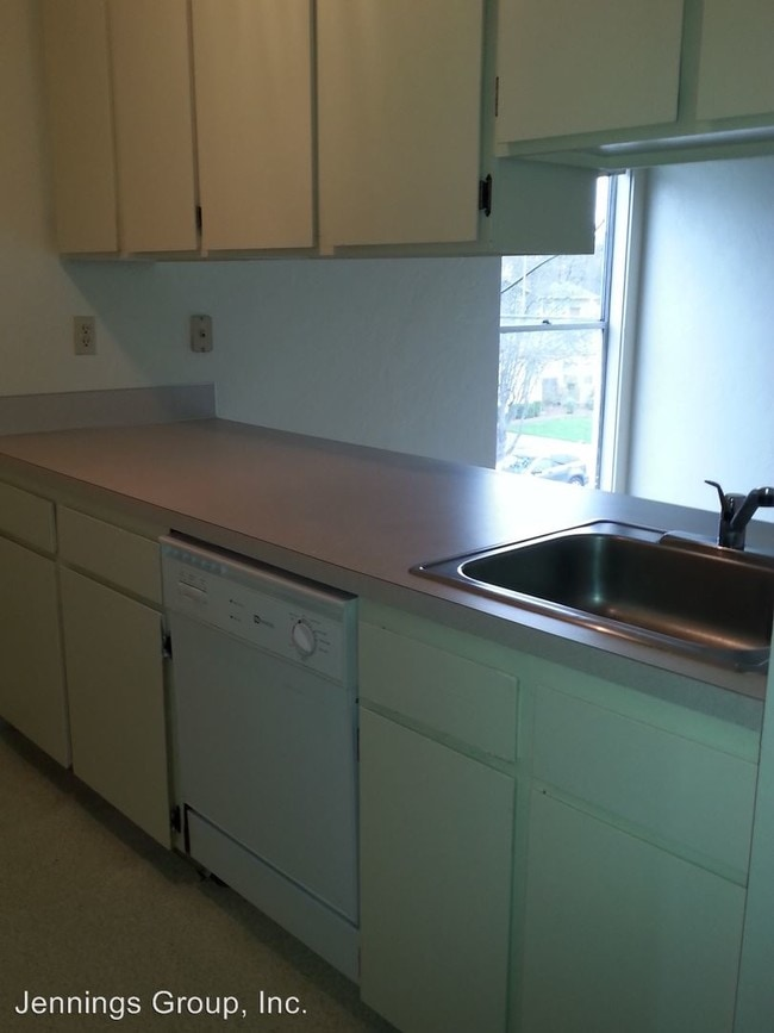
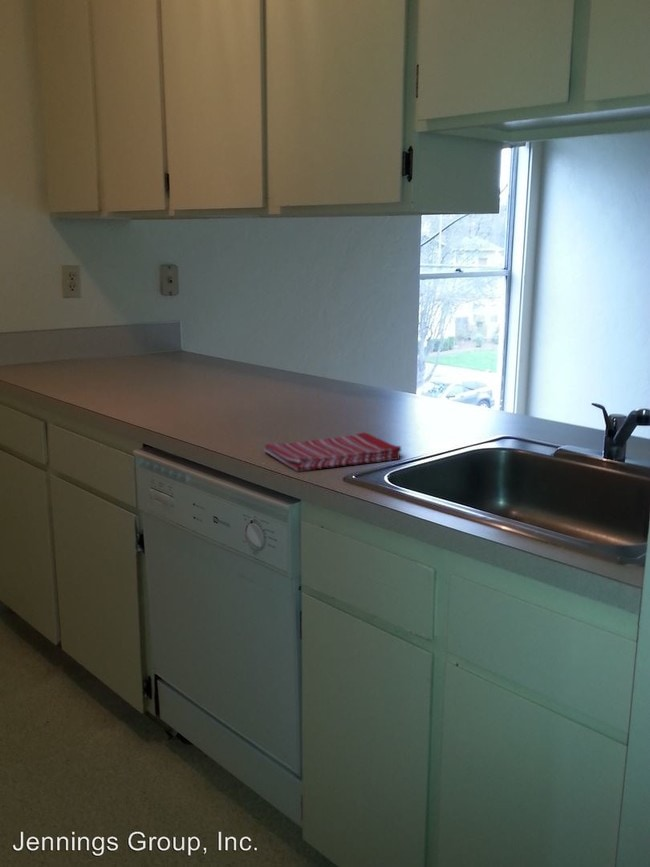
+ dish towel (332, 449)
